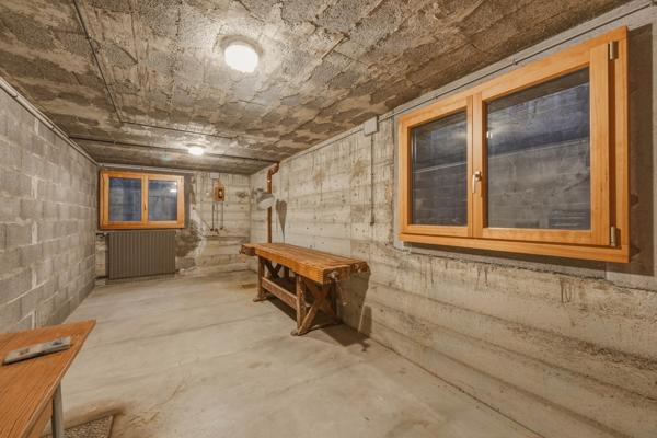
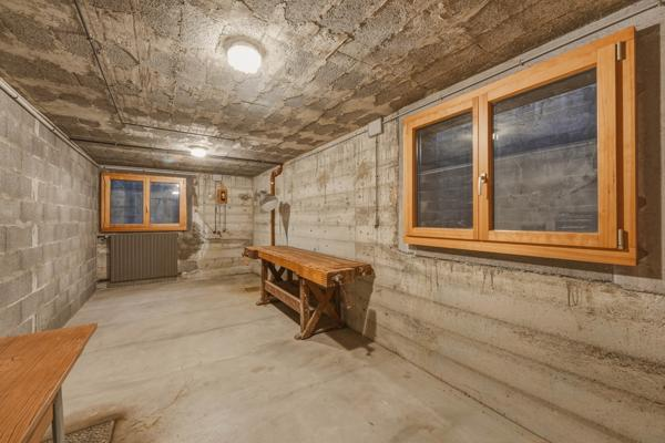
- paperback book (45, 347)
